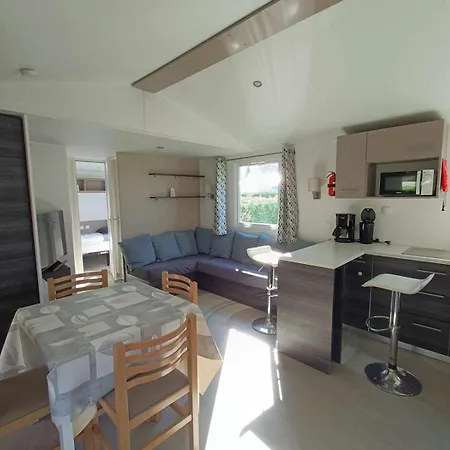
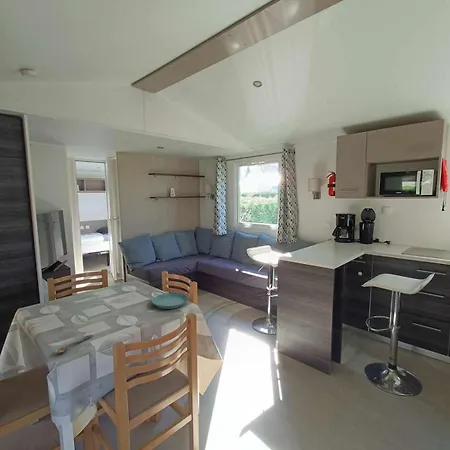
+ spoon (74, 343)
+ saucer (170, 301)
